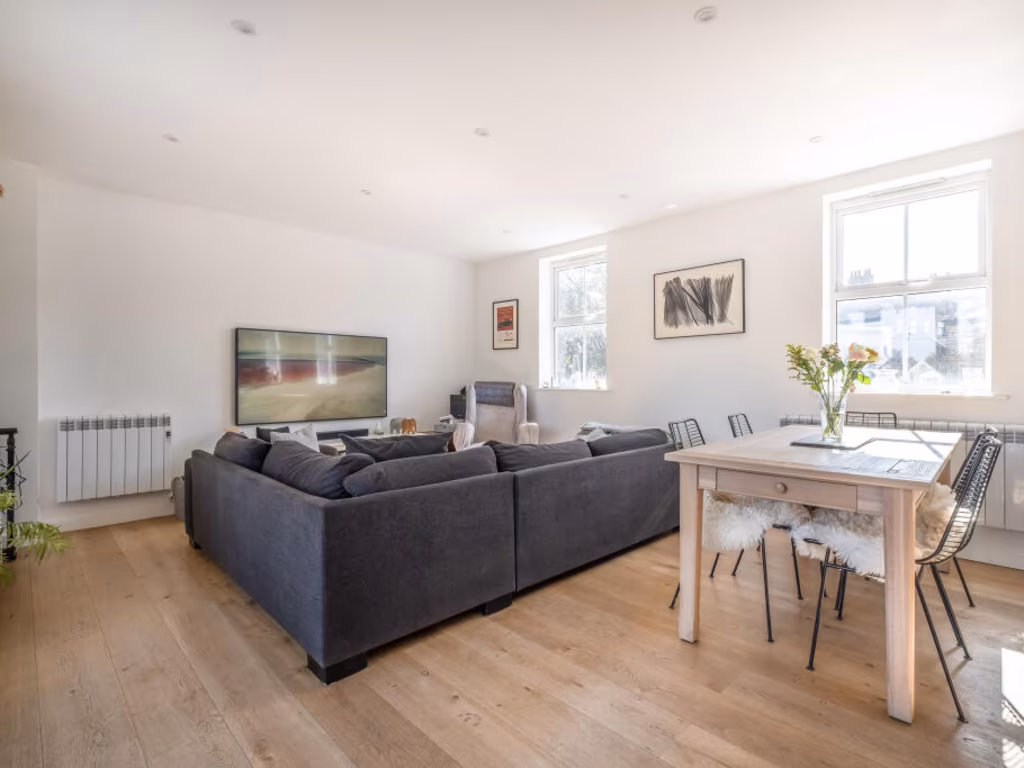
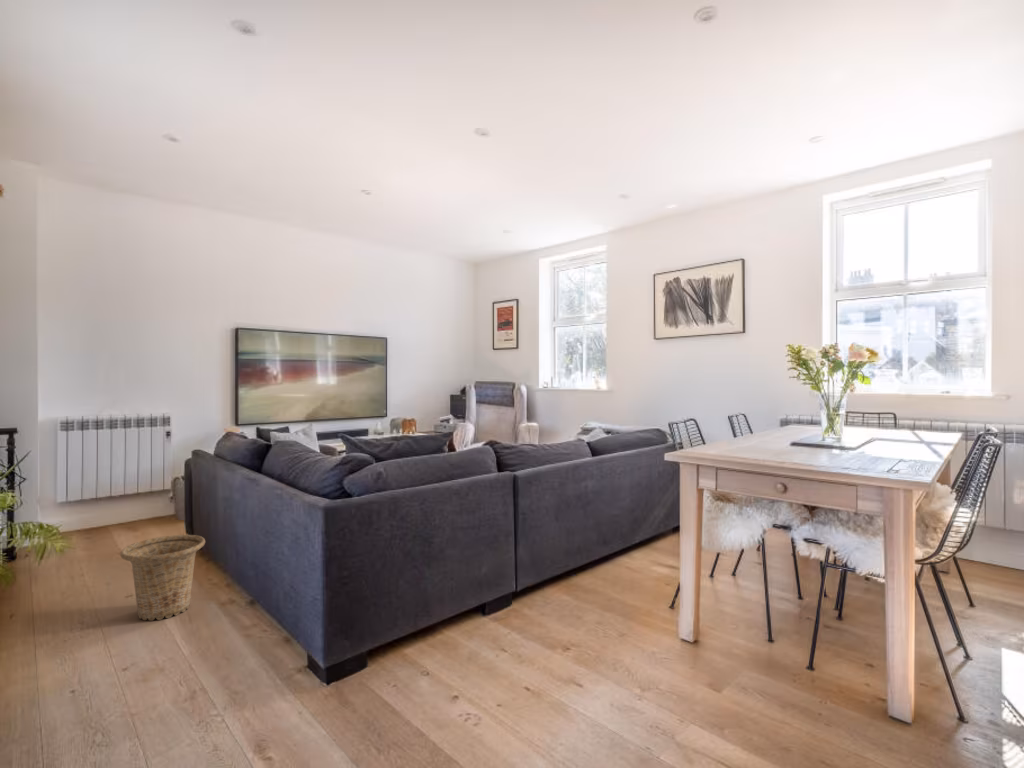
+ basket (164, 577)
